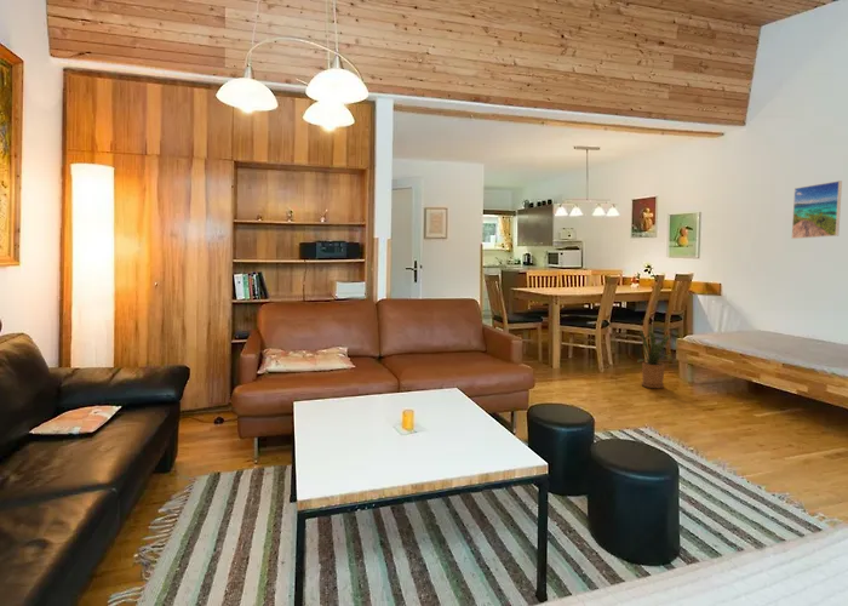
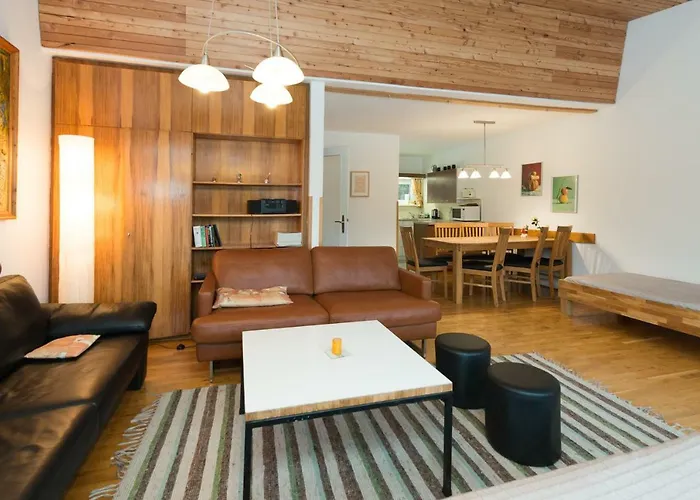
- house plant (657, 358)
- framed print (815, 211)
